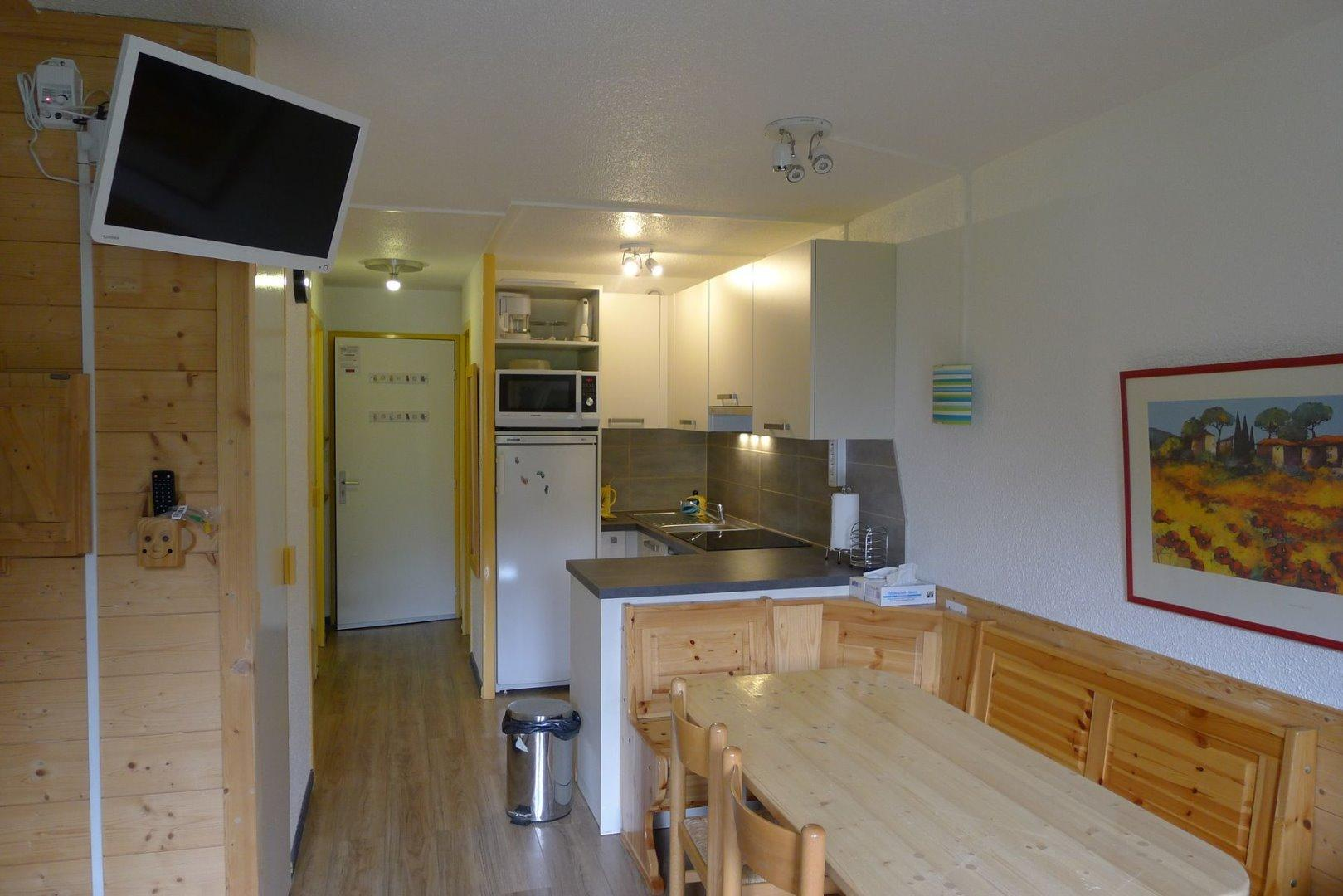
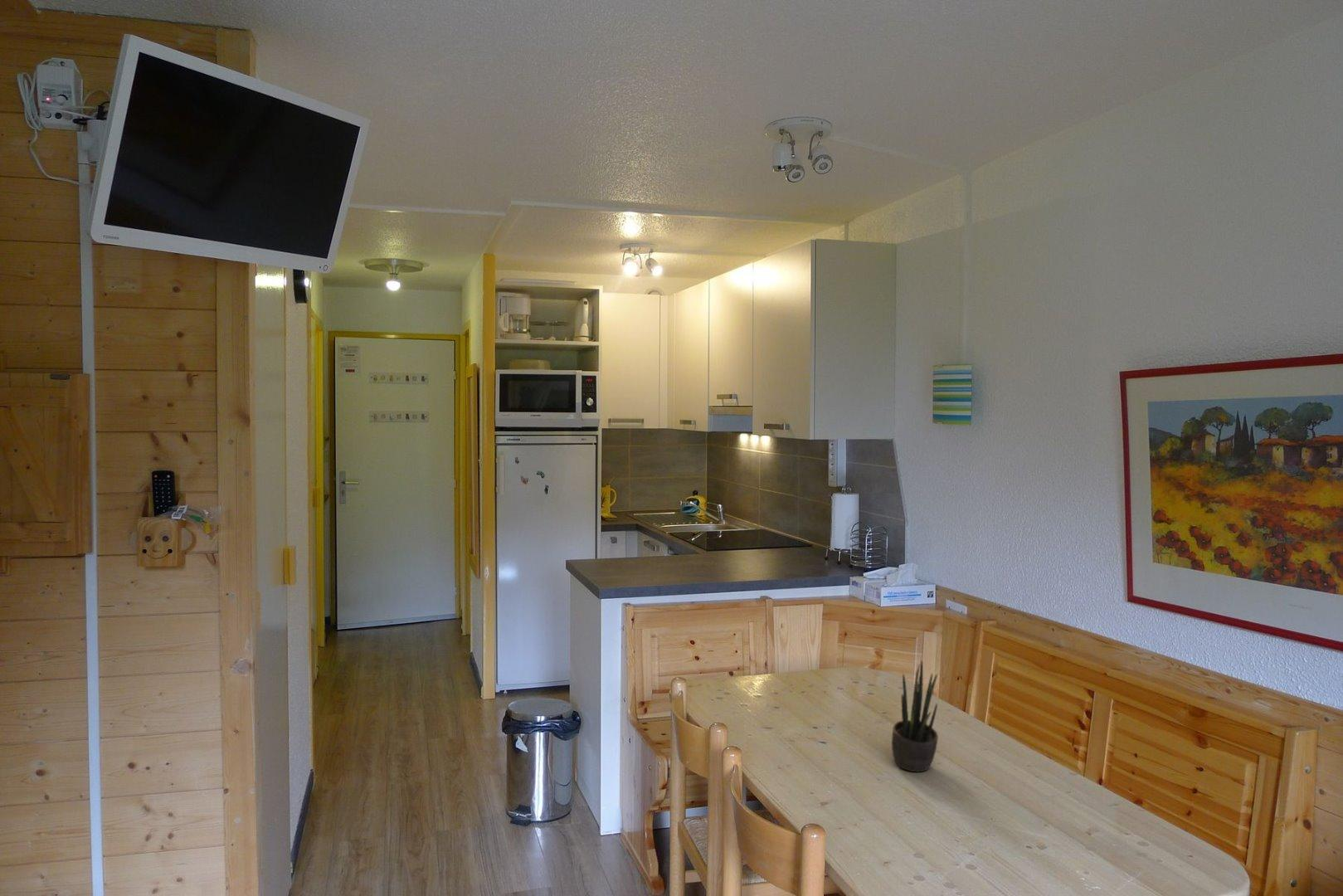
+ potted plant (917, 714)
